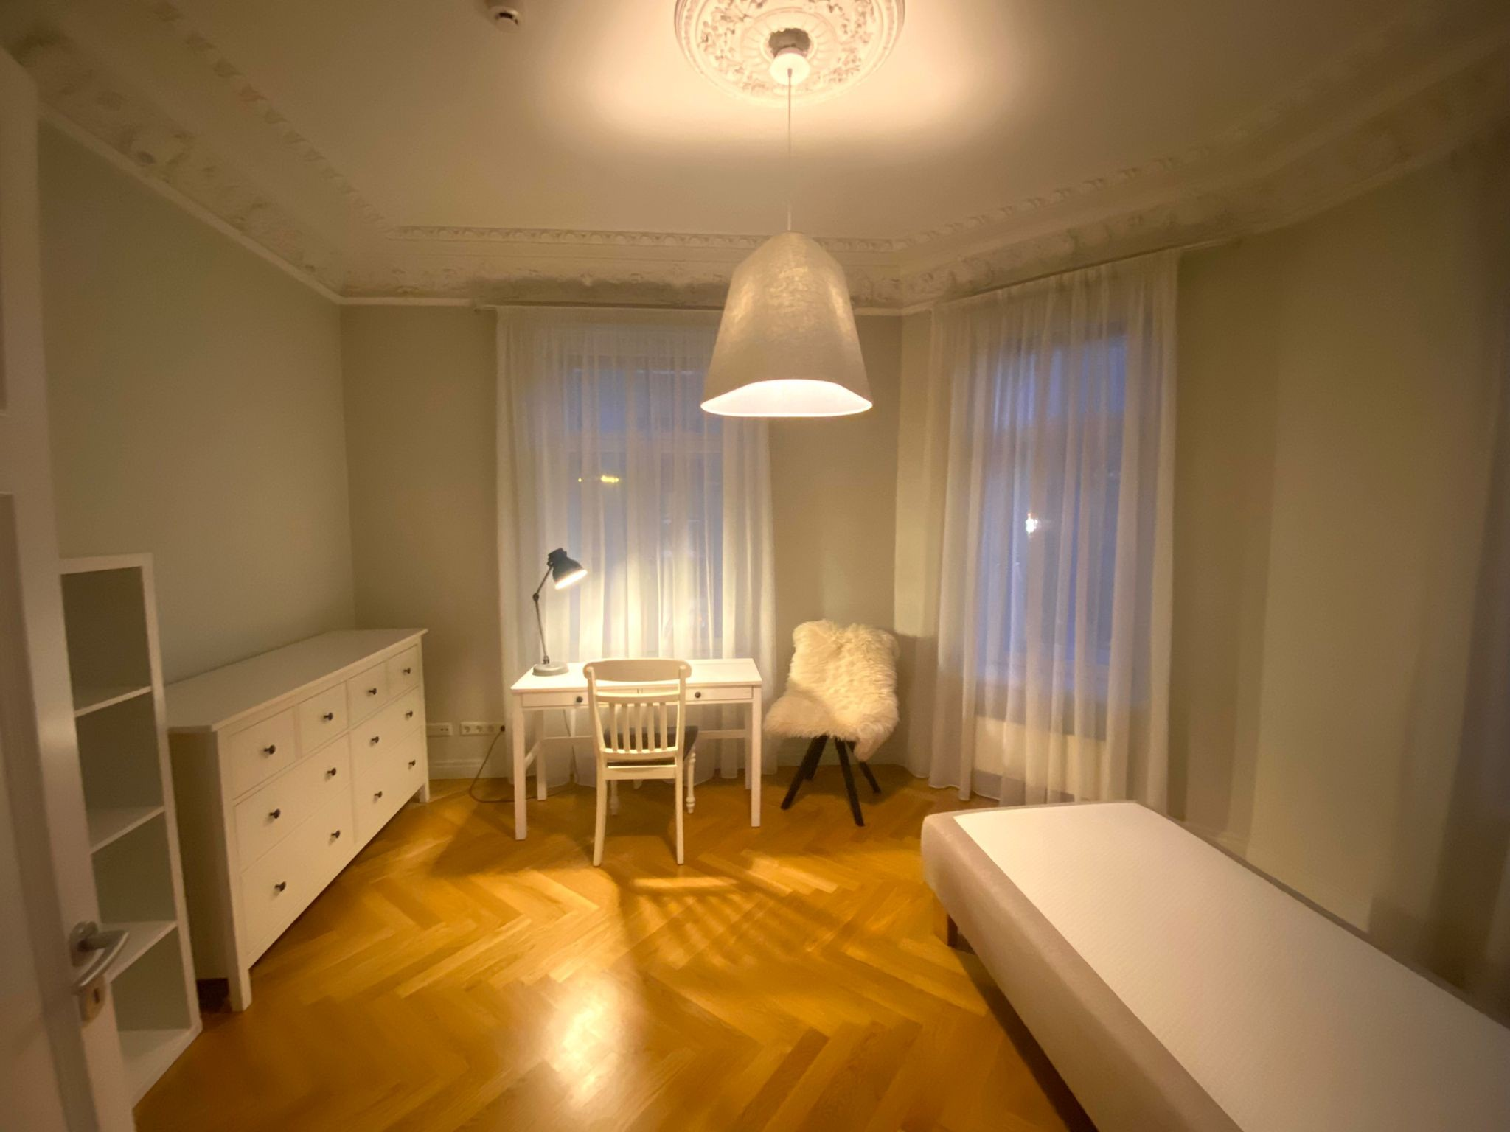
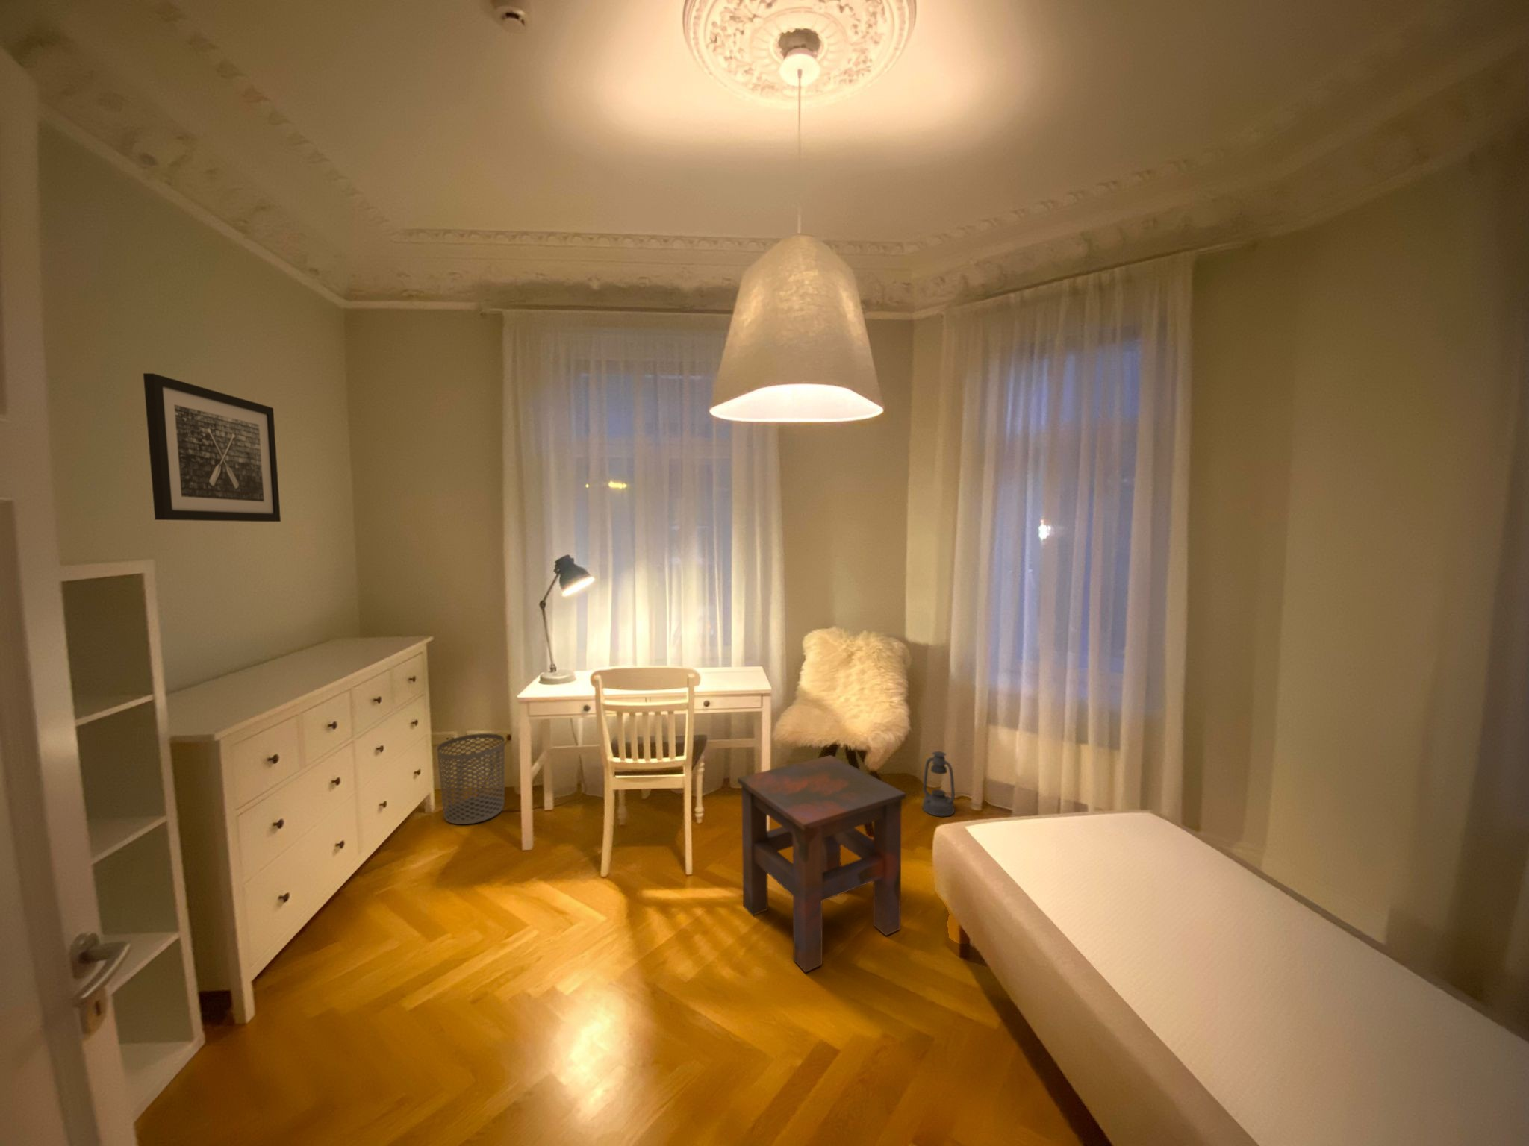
+ wall art (222, 456)
+ waste bin (473, 778)
+ side table (819, 851)
+ lantern (938, 774)
